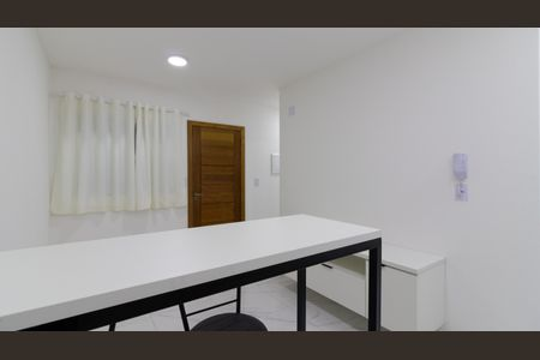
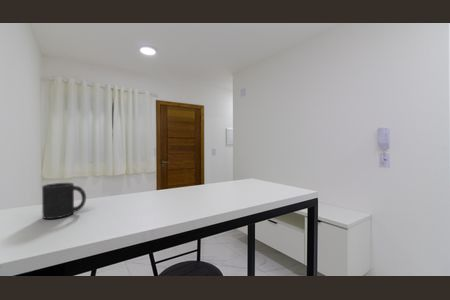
+ mug (65, 199)
